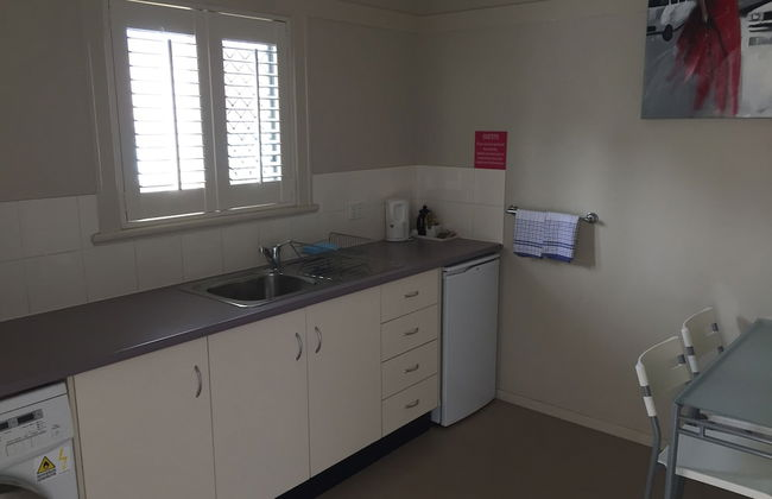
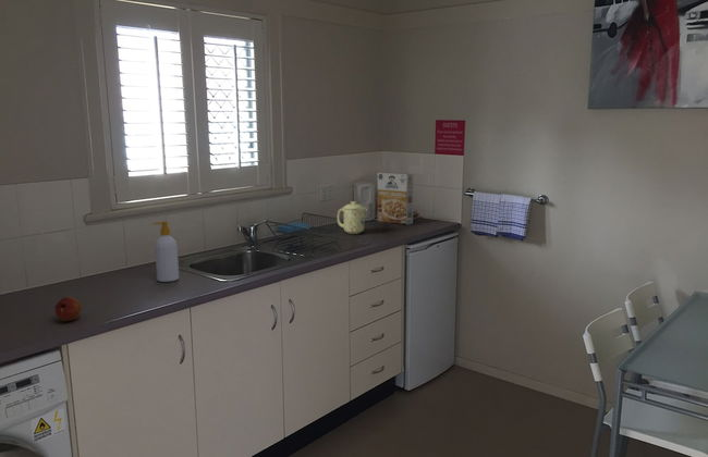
+ fruit (68, 308)
+ soap bottle (164, 250)
+ cereal box (394, 197)
+ mug (352, 217)
